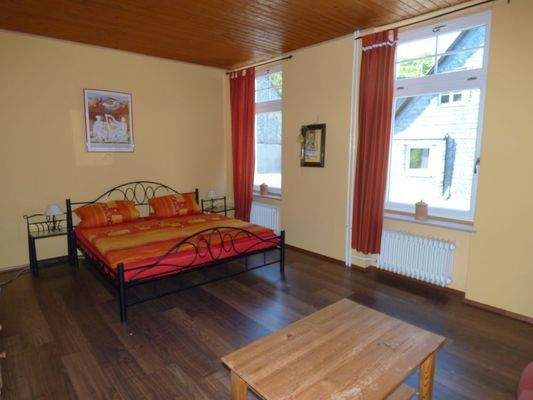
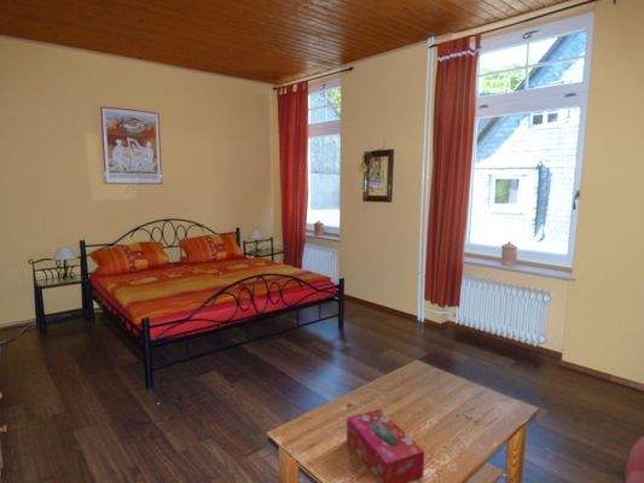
+ tissue box (382, 446)
